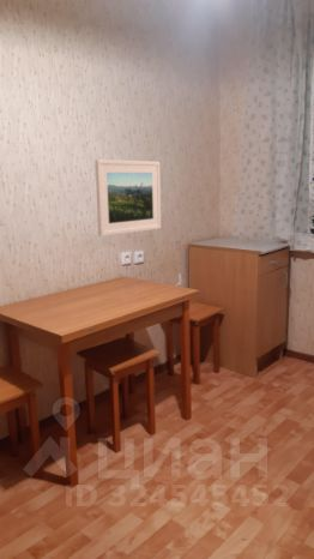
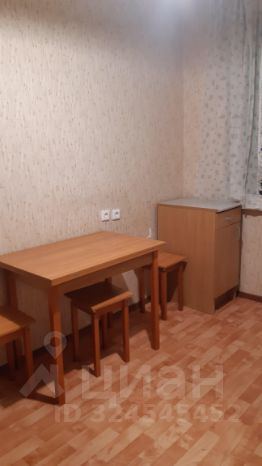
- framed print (131, 197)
